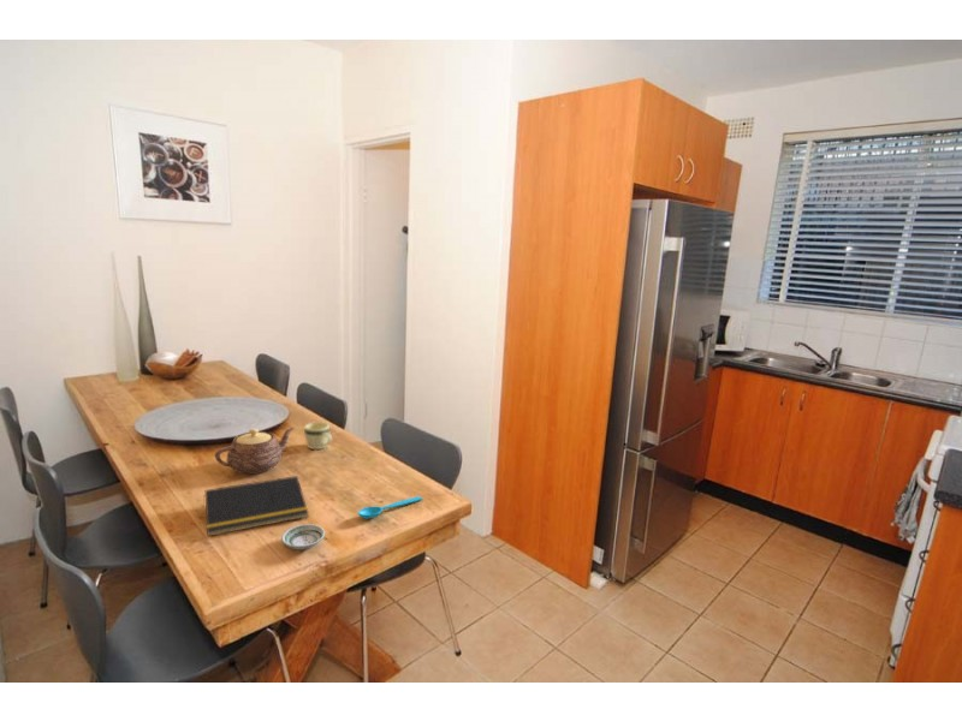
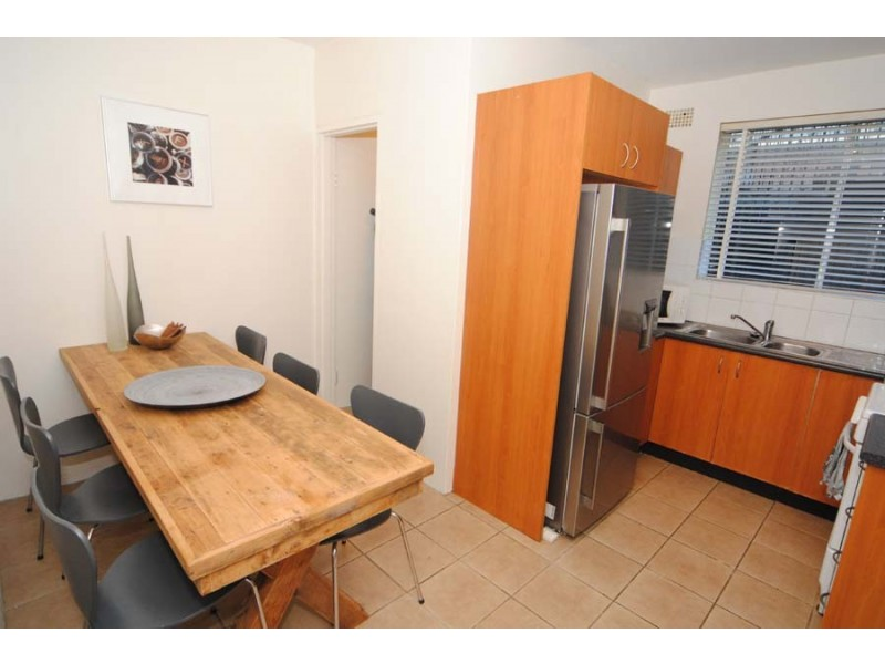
- teapot (256, 447)
- saucer (303, 538)
- notepad (256, 502)
- spoon (391, 505)
- mug (320, 437)
